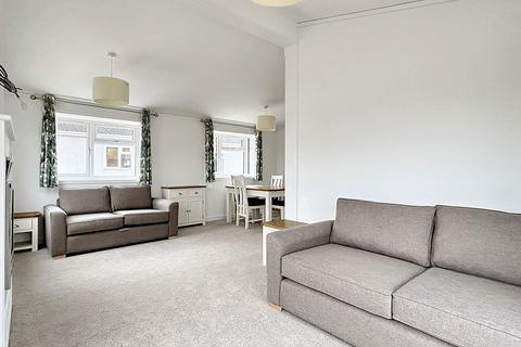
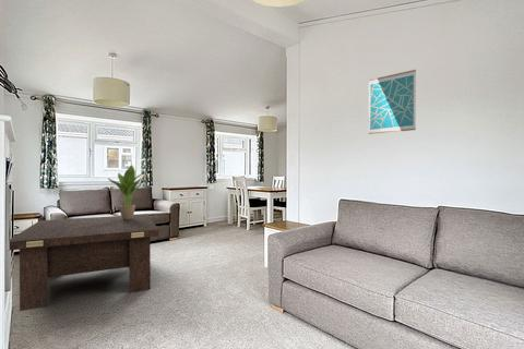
+ potted plant (131, 192)
+ coffee table (94, 252)
+ wall art (391, 104)
